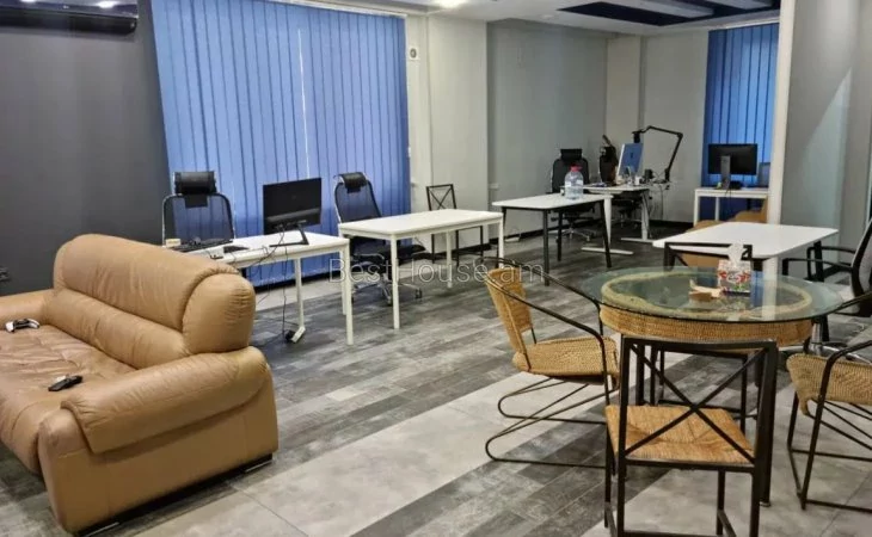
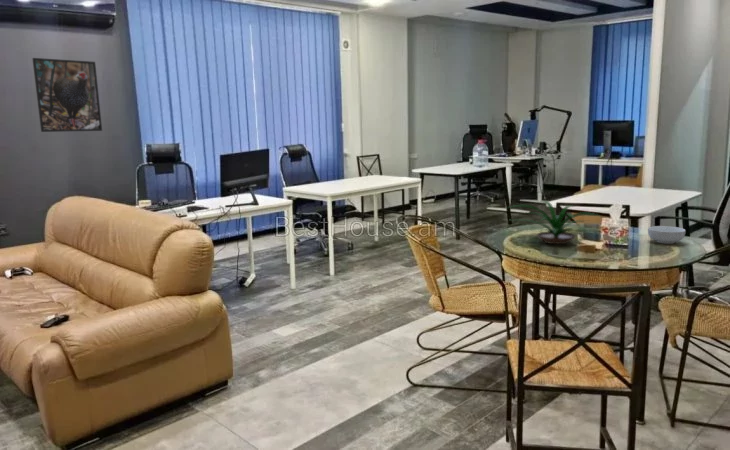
+ cereal bowl (665, 235)
+ plant (550, 222)
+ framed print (68, 96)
